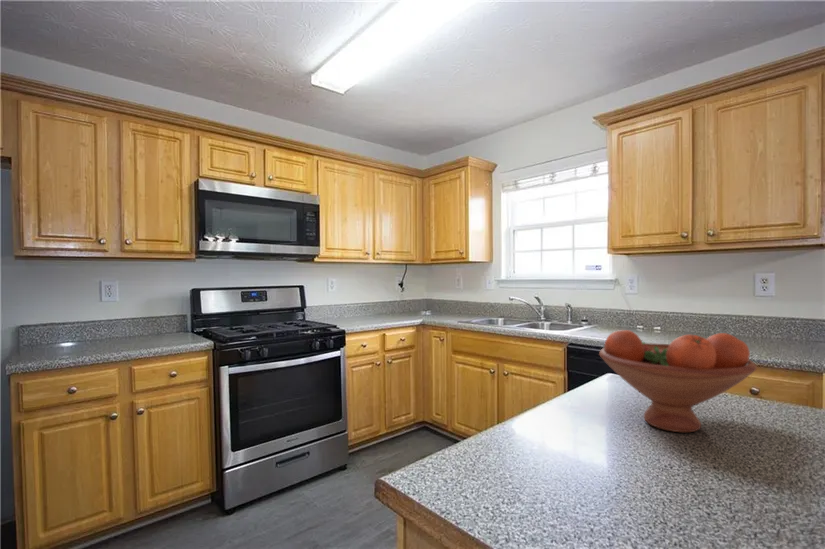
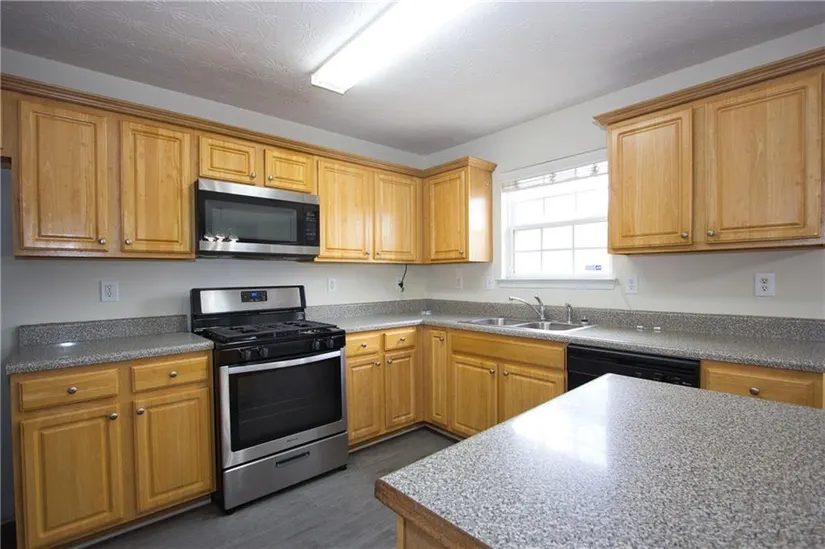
- fruit bowl (671, 376)
